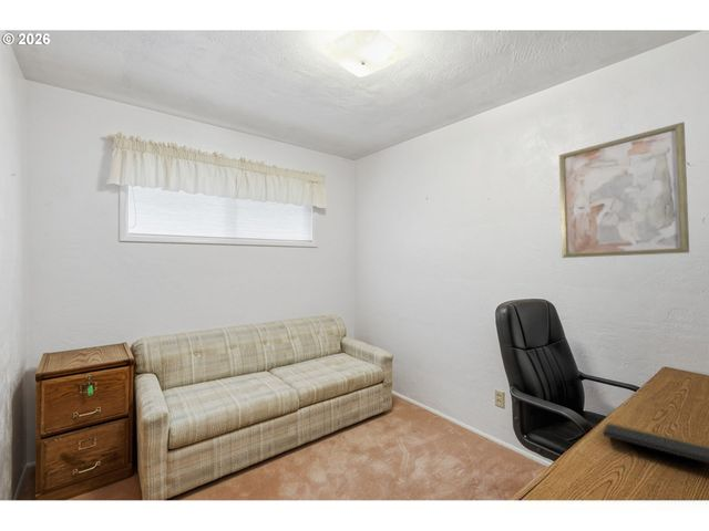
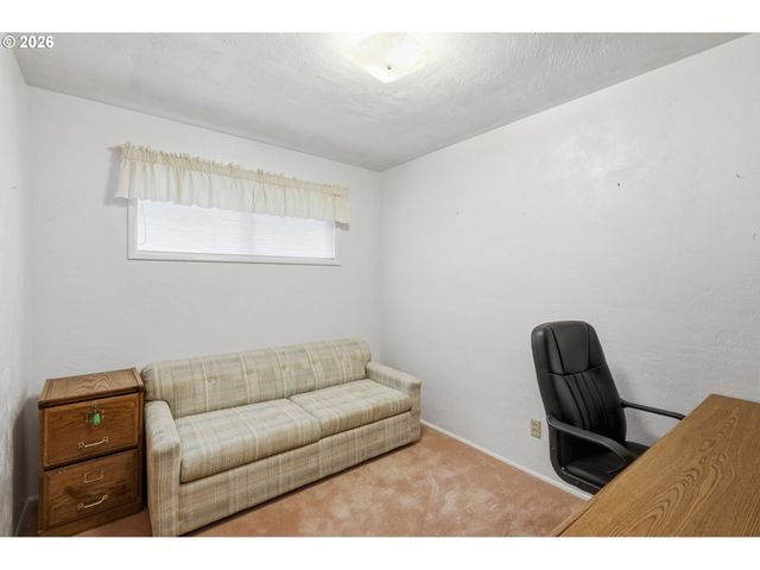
- notepad (656, 440)
- wall art (616, 197)
